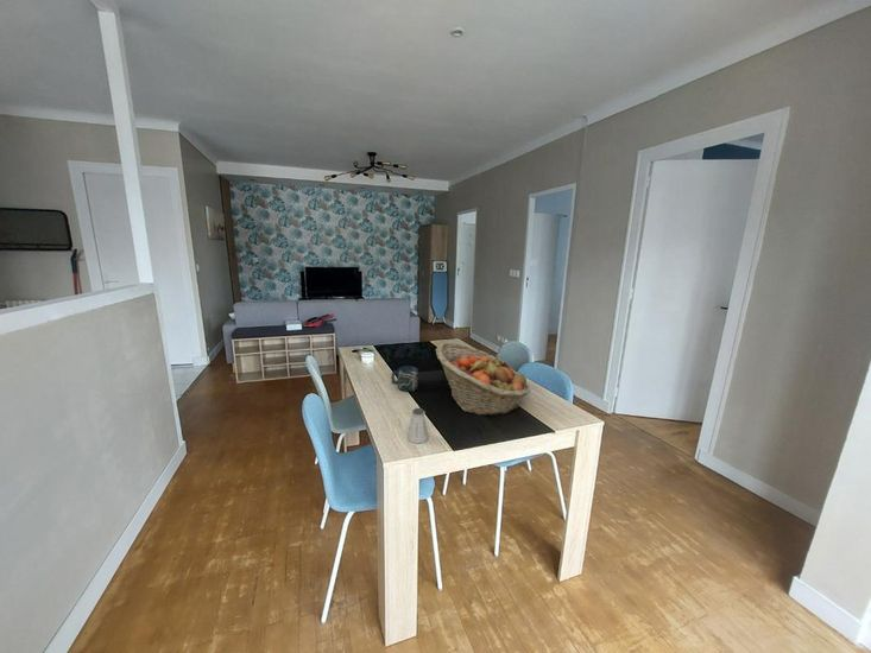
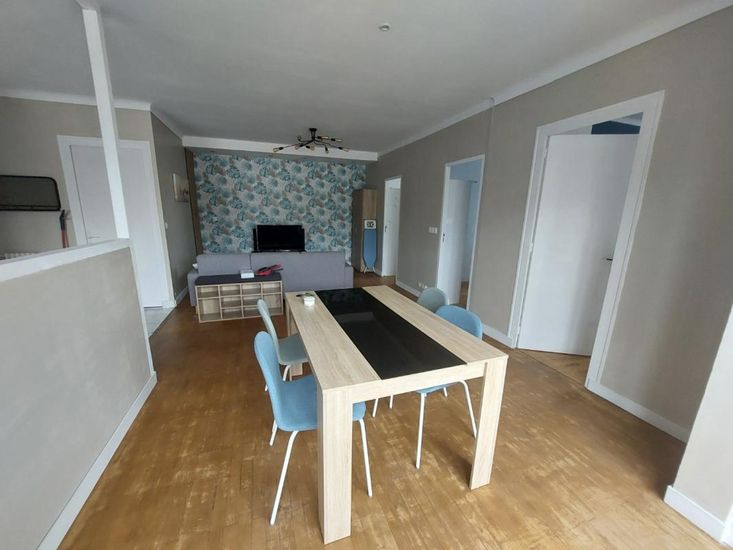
- saltshaker (417, 424)
- fruit basket (480, 374)
- cup (404, 378)
